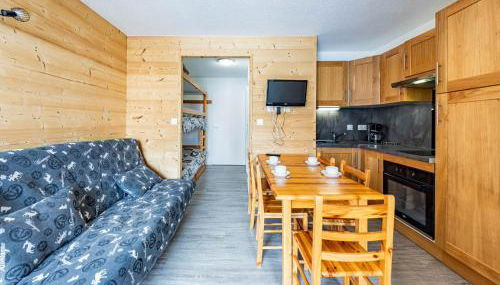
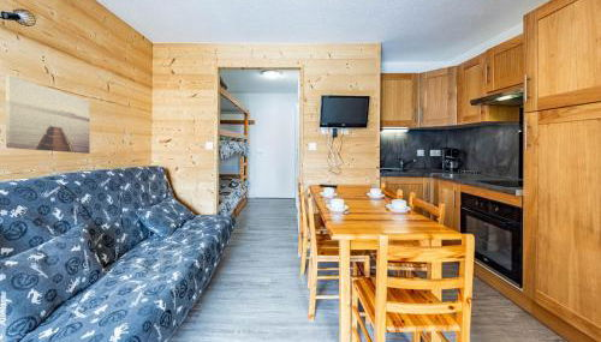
+ wall art (54, 120)
